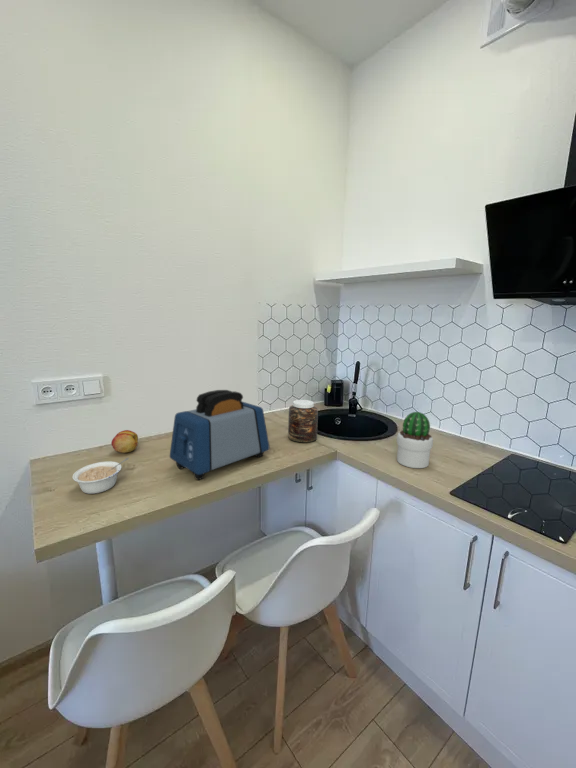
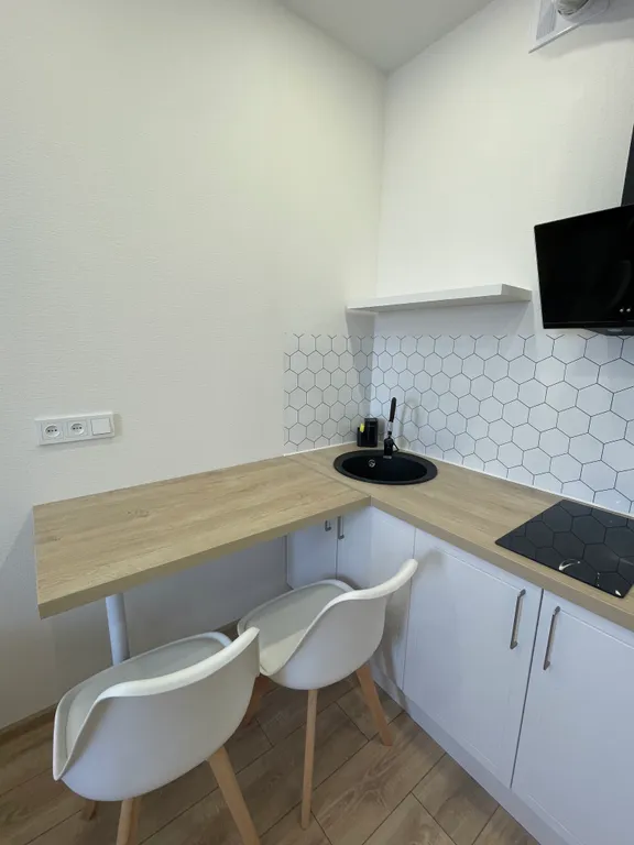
- legume (99, 476)
- potted cactus (414, 437)
- jar (302, 420)
- toaster (220, 427)
- fruit (125, 440)
